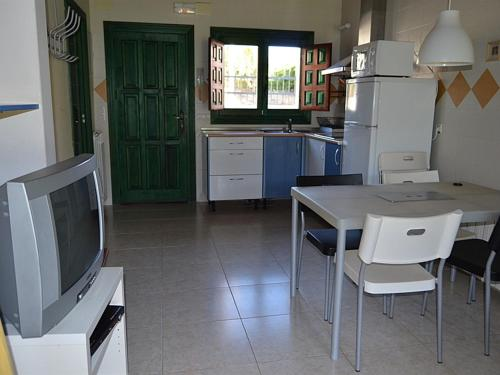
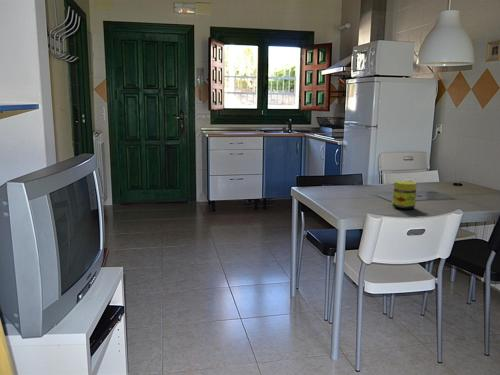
+ jar (404, 195)
